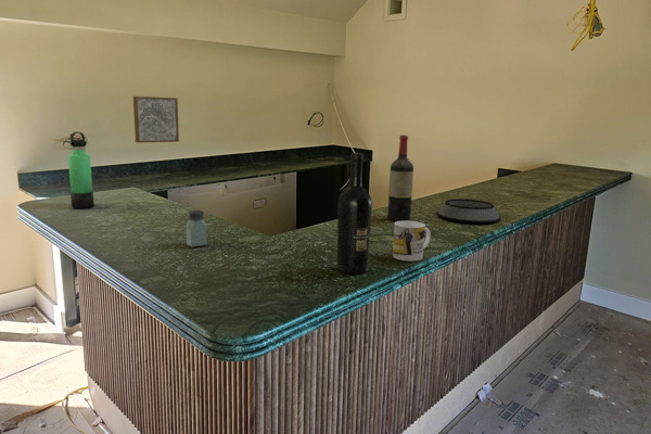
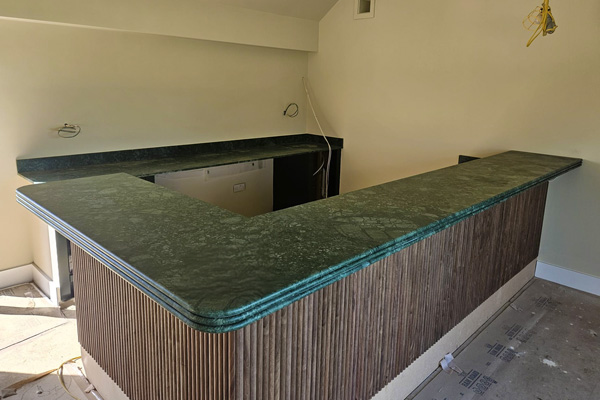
- wine bottle (354, 213)
- thermos bottle (79, 169)
- saltshaker (196, 228)
- wine bottle (400, 178)
- mug (413, 240)
- bowl (469, 209)
- wall art (156, 119)
